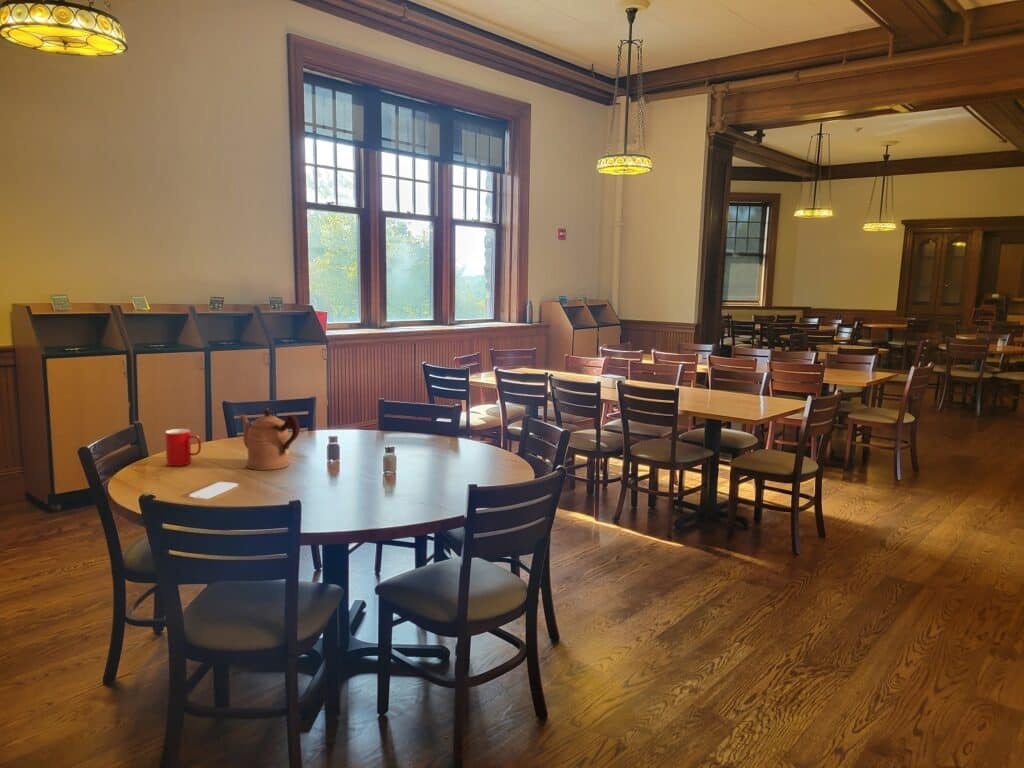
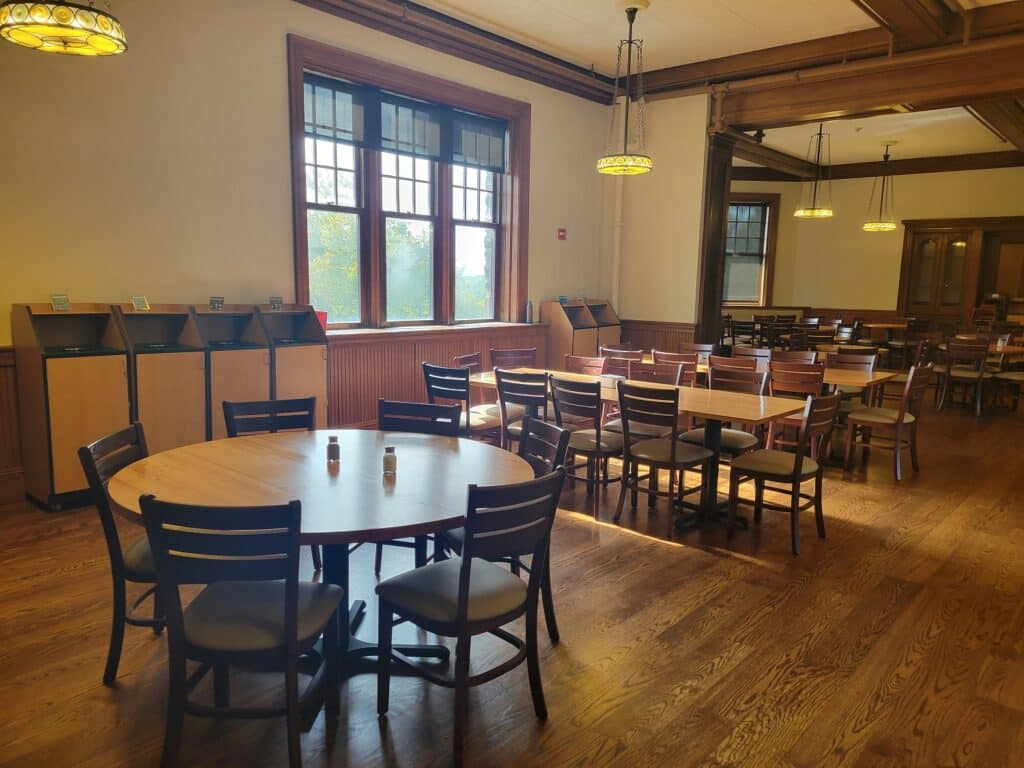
- coffeepot (268, 436)
- cup (182, 447)
- smartphone (214, 489)
